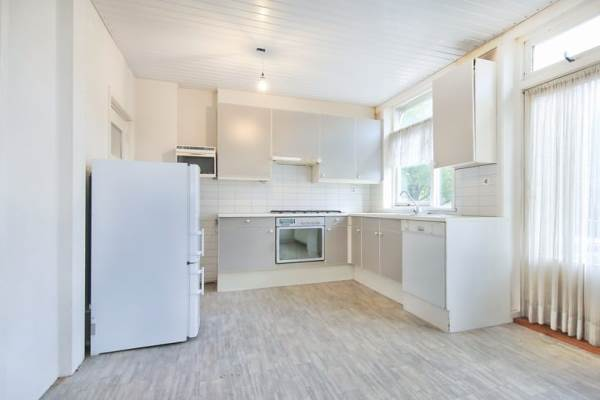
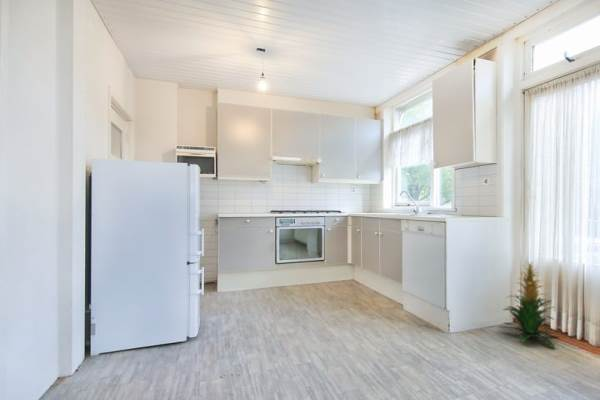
+ indoor plant (530, 298)
